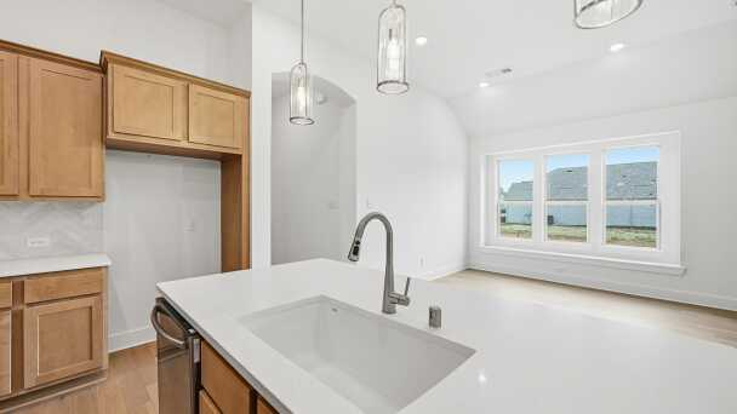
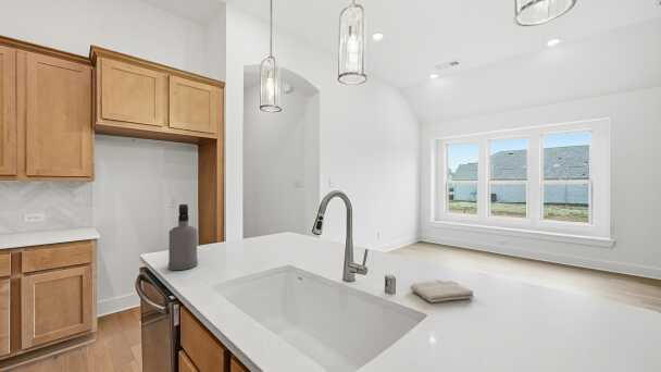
+ spray bottle (183, 235)
+ washcloth (441, 289)
